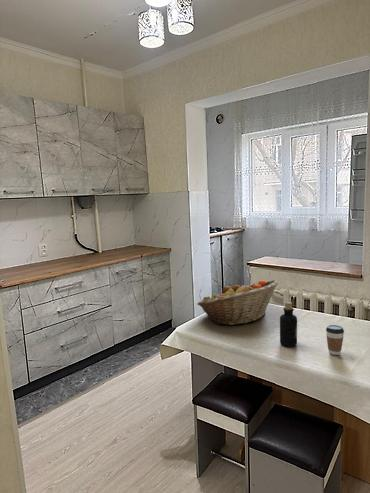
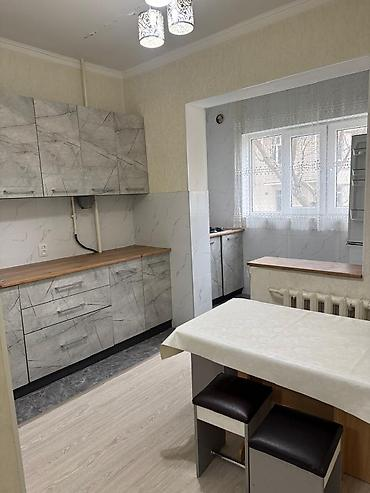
- fruit basket (239, 298)
- coffee cup (334, 339)
- bottle (288, 323)
